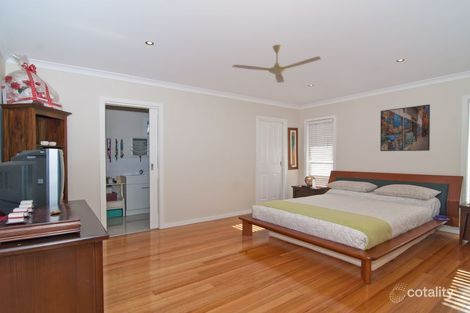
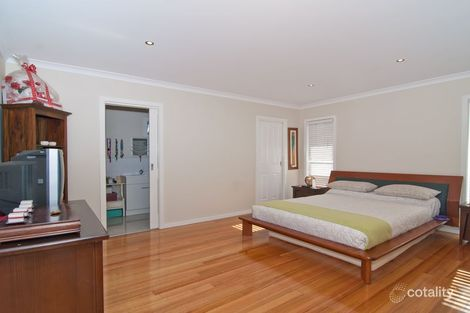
- ceiling fan (275, 63)
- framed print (403, 129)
